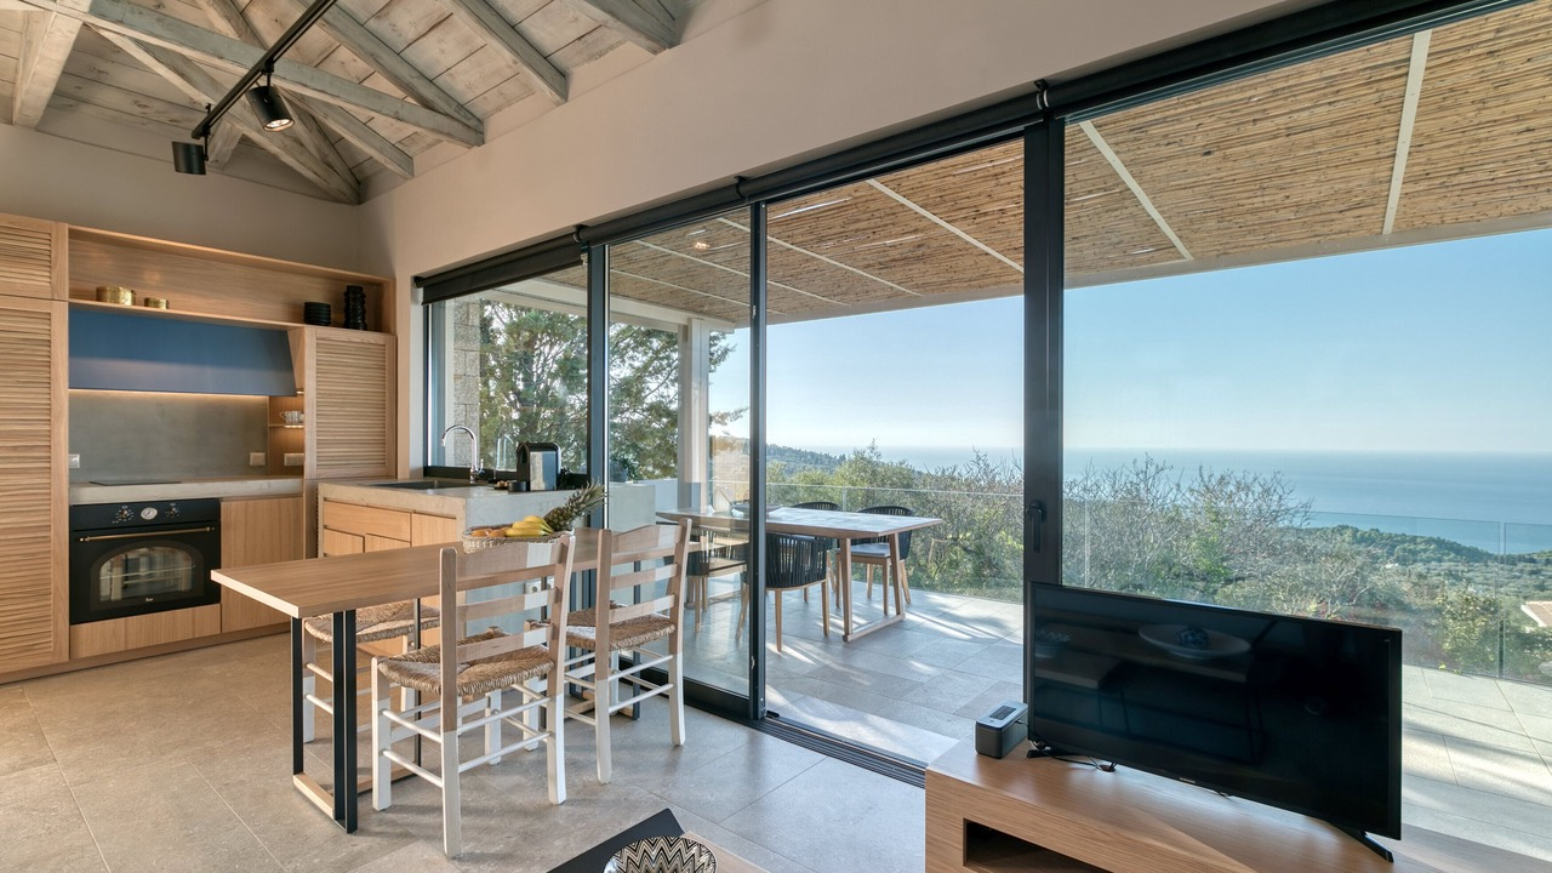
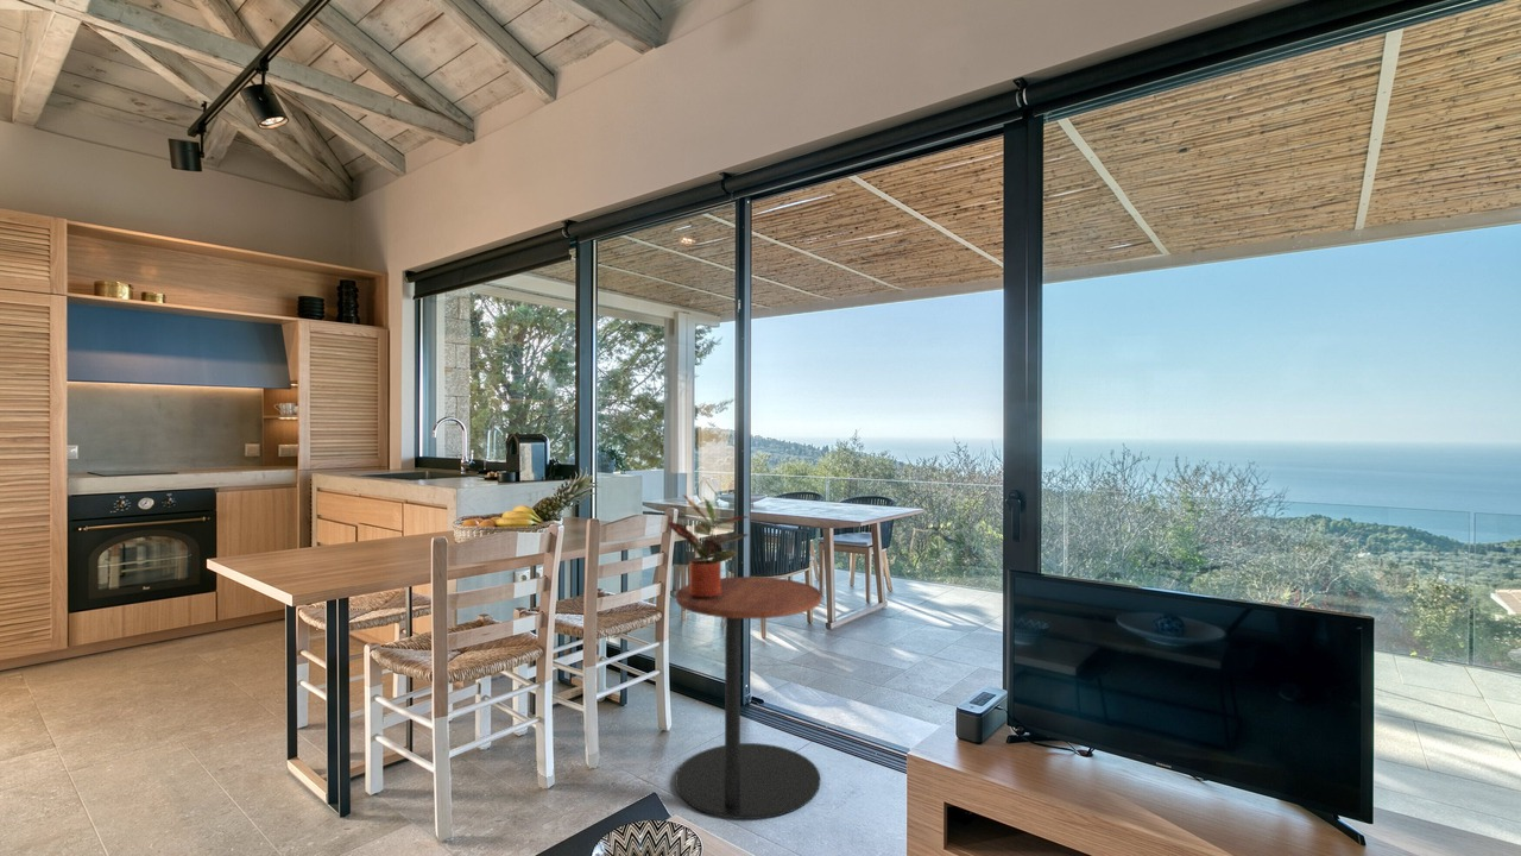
+ potted plant (714, 543)
+ side table (739, 685)
